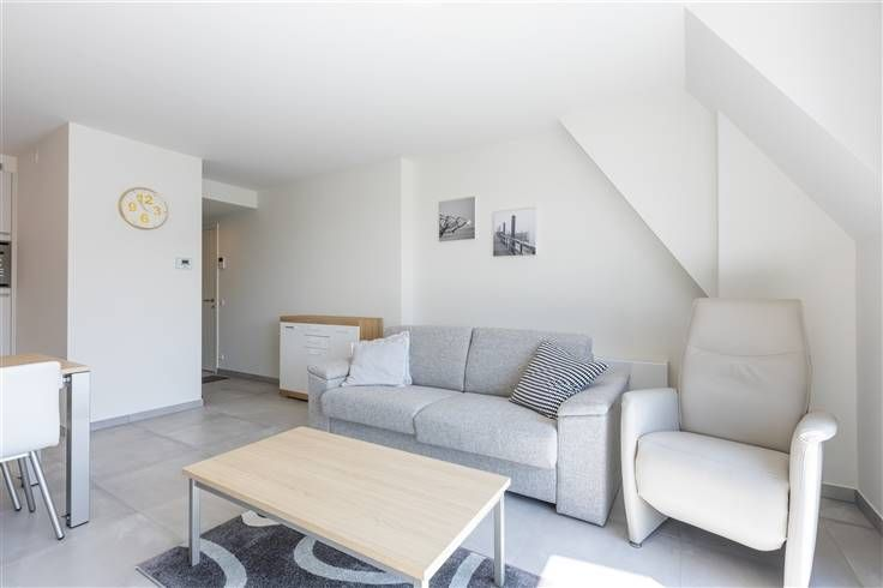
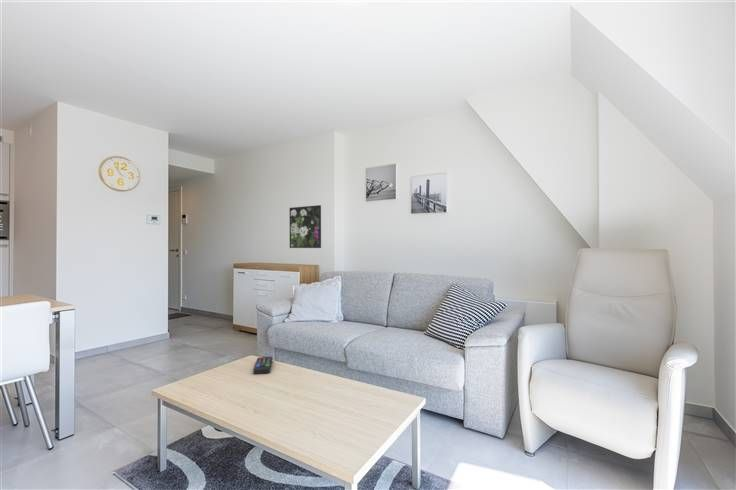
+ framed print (304, 227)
+ remote control (263, 364)
